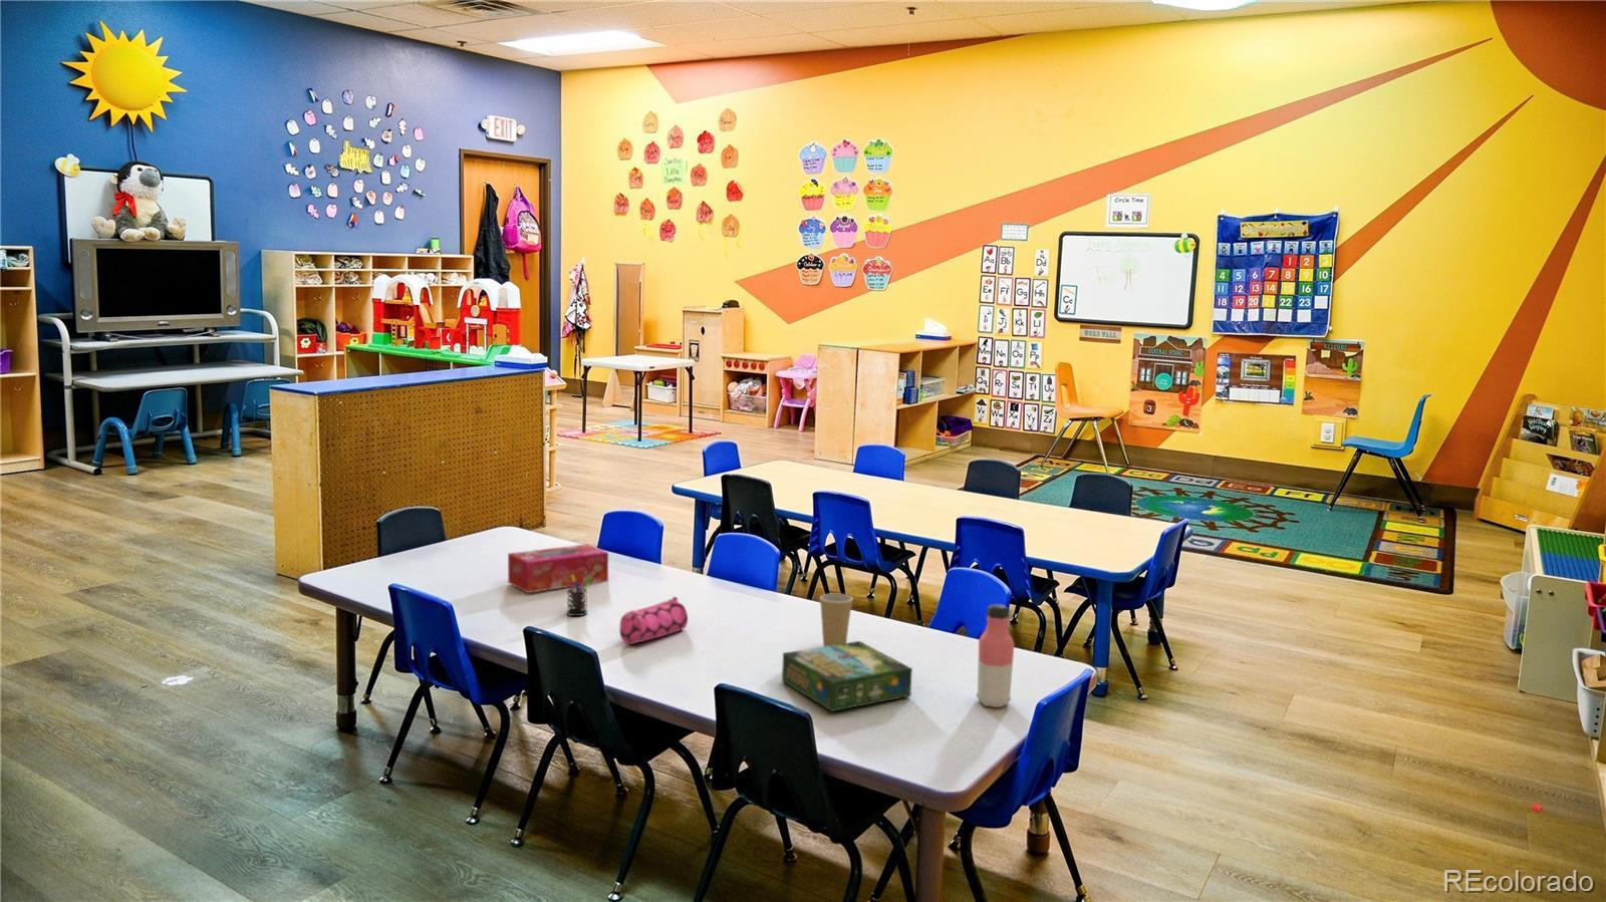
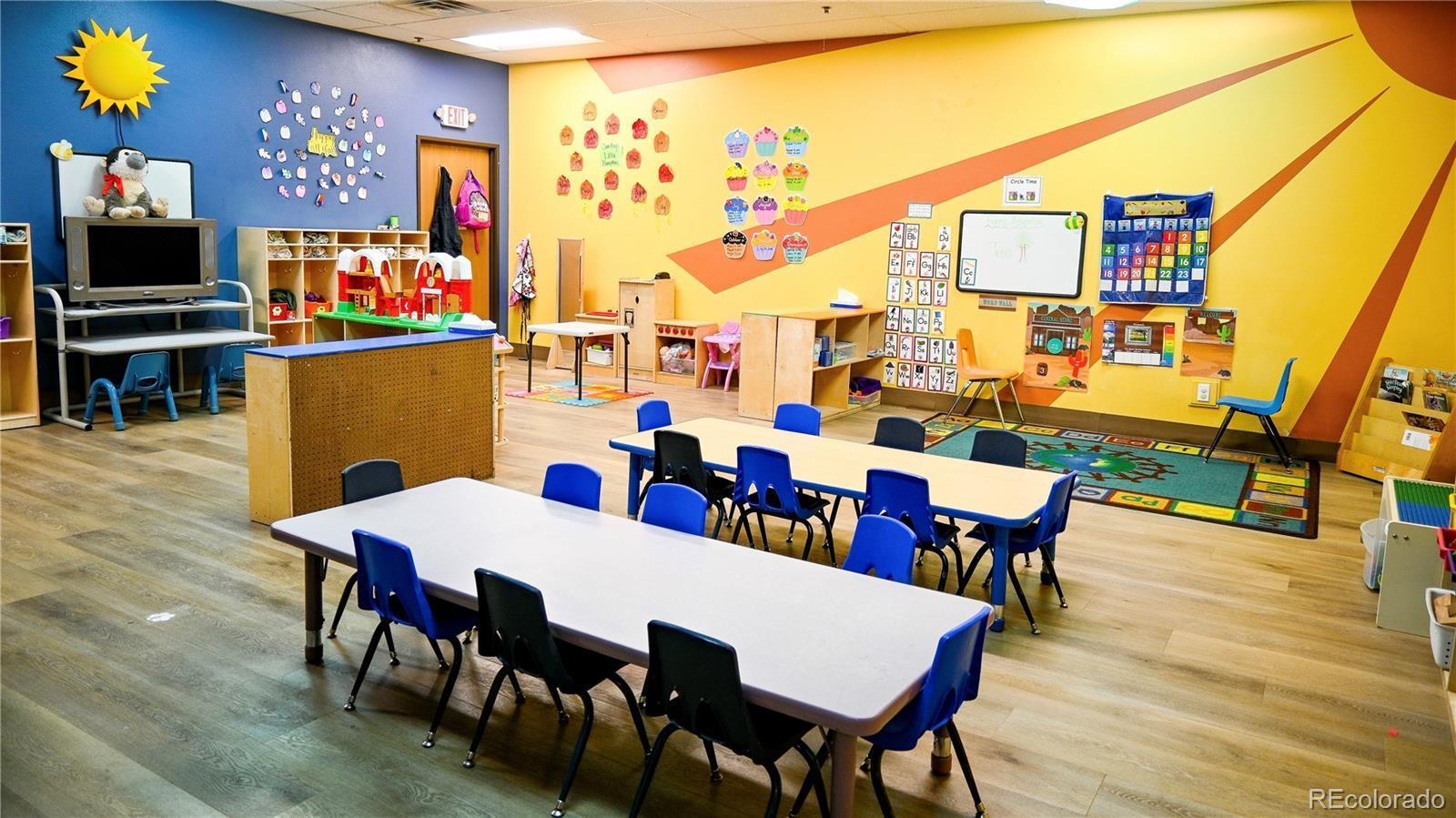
- water bottle (996, 654)
- pencil case (653, 620)
- board game (846, 674)
- pen holder (579, 593)
- paper cup (835, 623)
- tissue box (558, 567)
